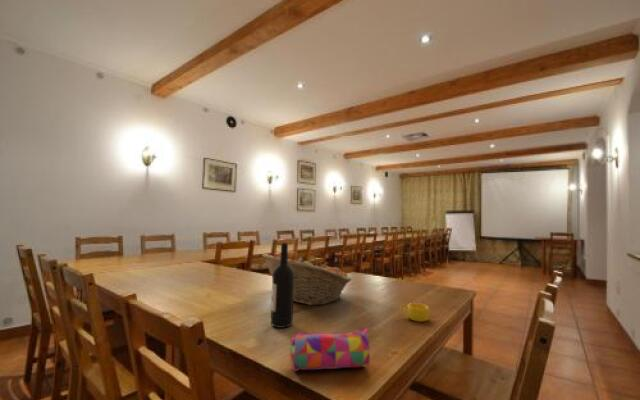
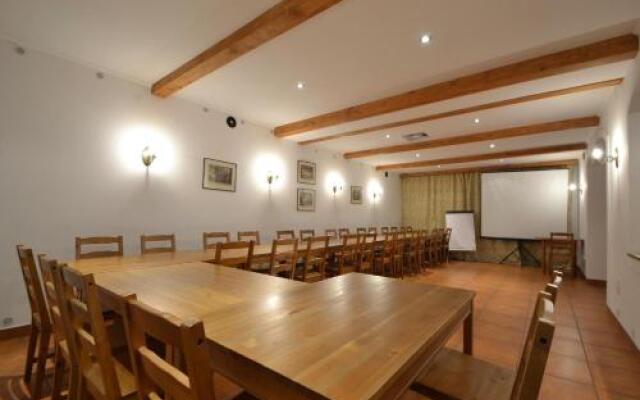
- cup (414, 311)
- fruit basket (305, 274)
- pencil case (330, 348)
- wine bottle (283, 283)
